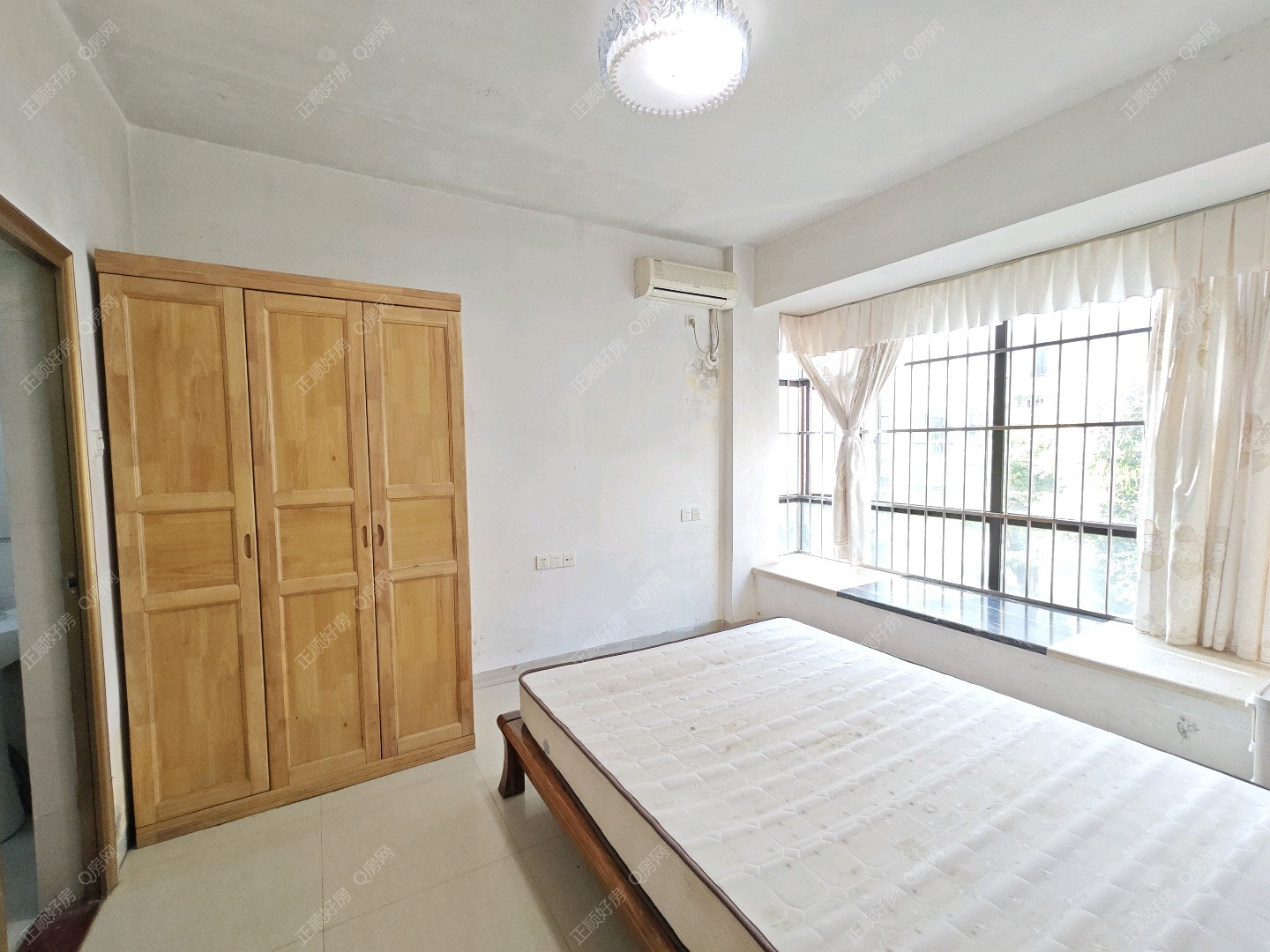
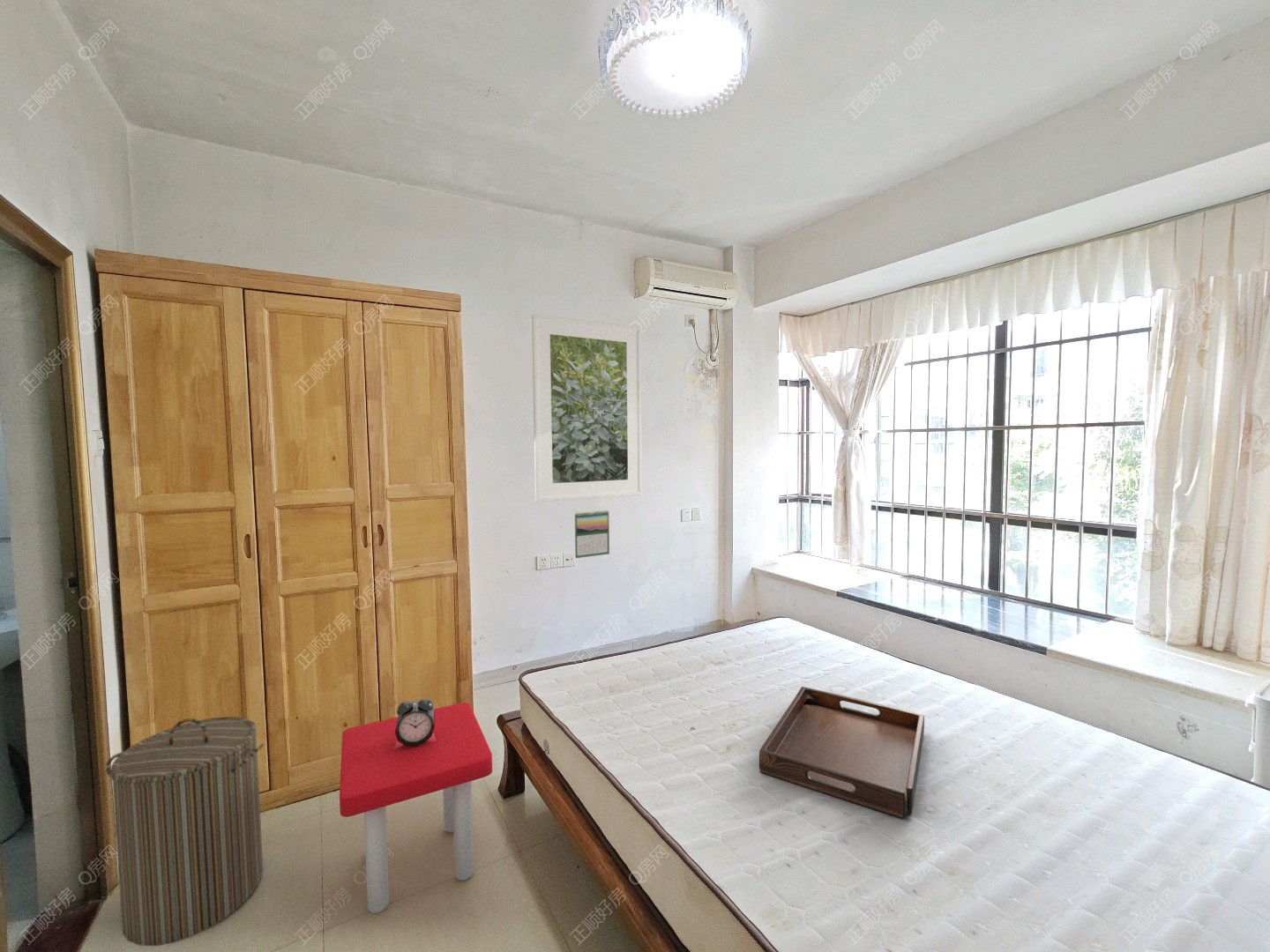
+ stool (415, 797)
+ serving tray (846, 740)
+ calendar (592, 533)
+ alarm clock (415, 720)
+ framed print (590, 410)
+ laundry hamper (191, 808)
